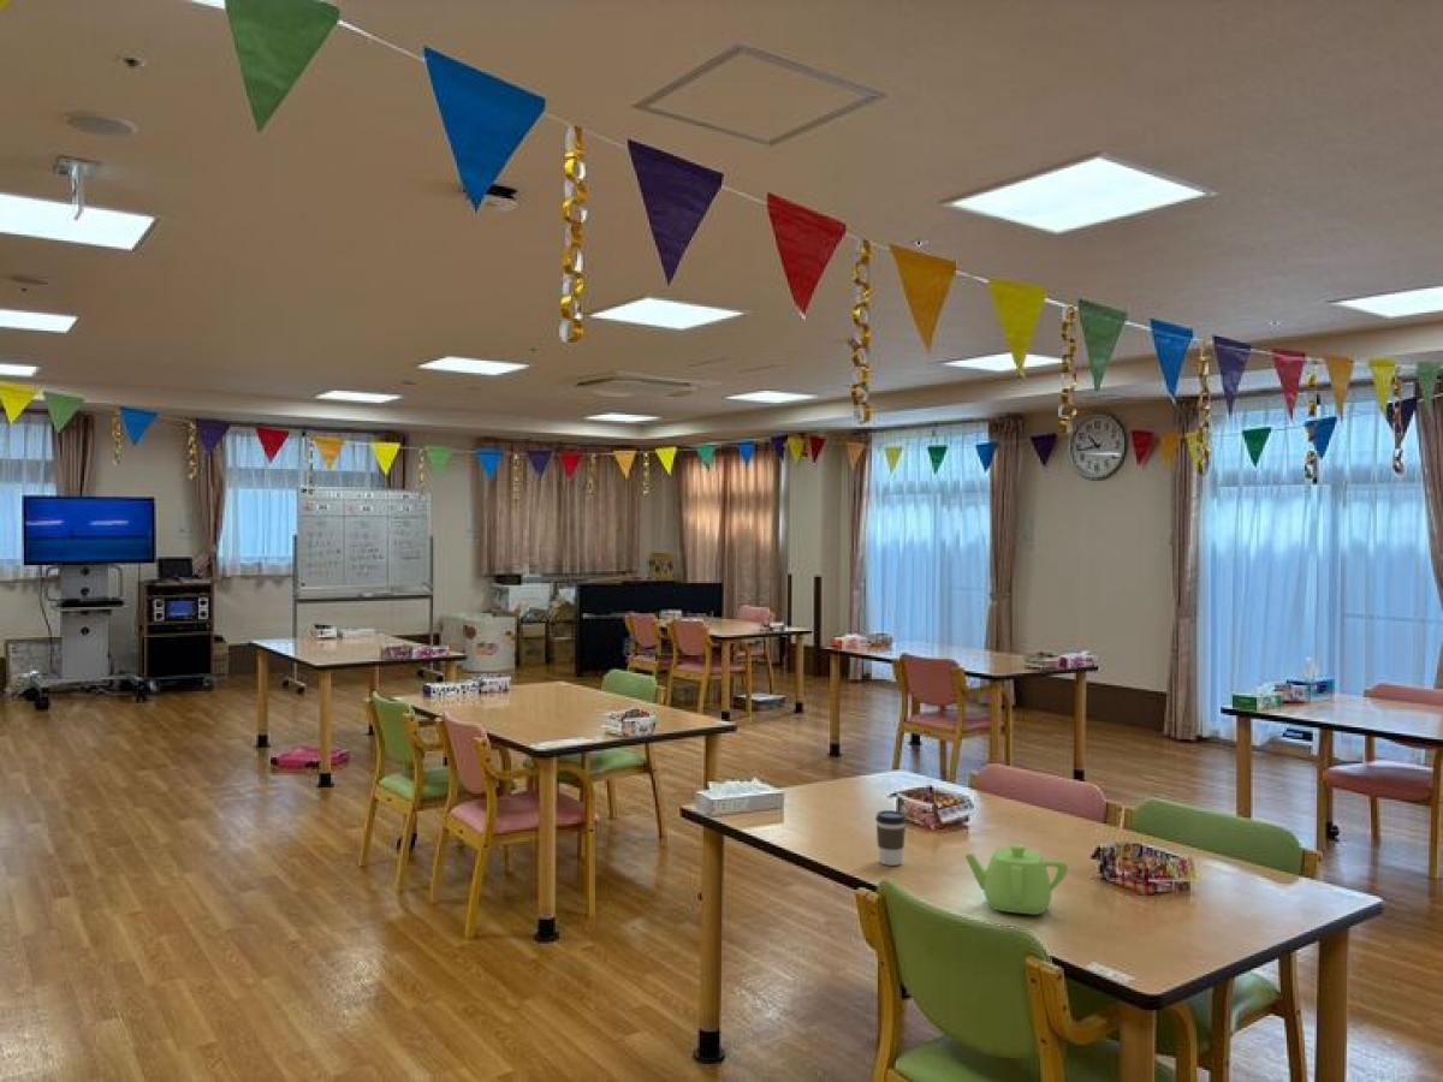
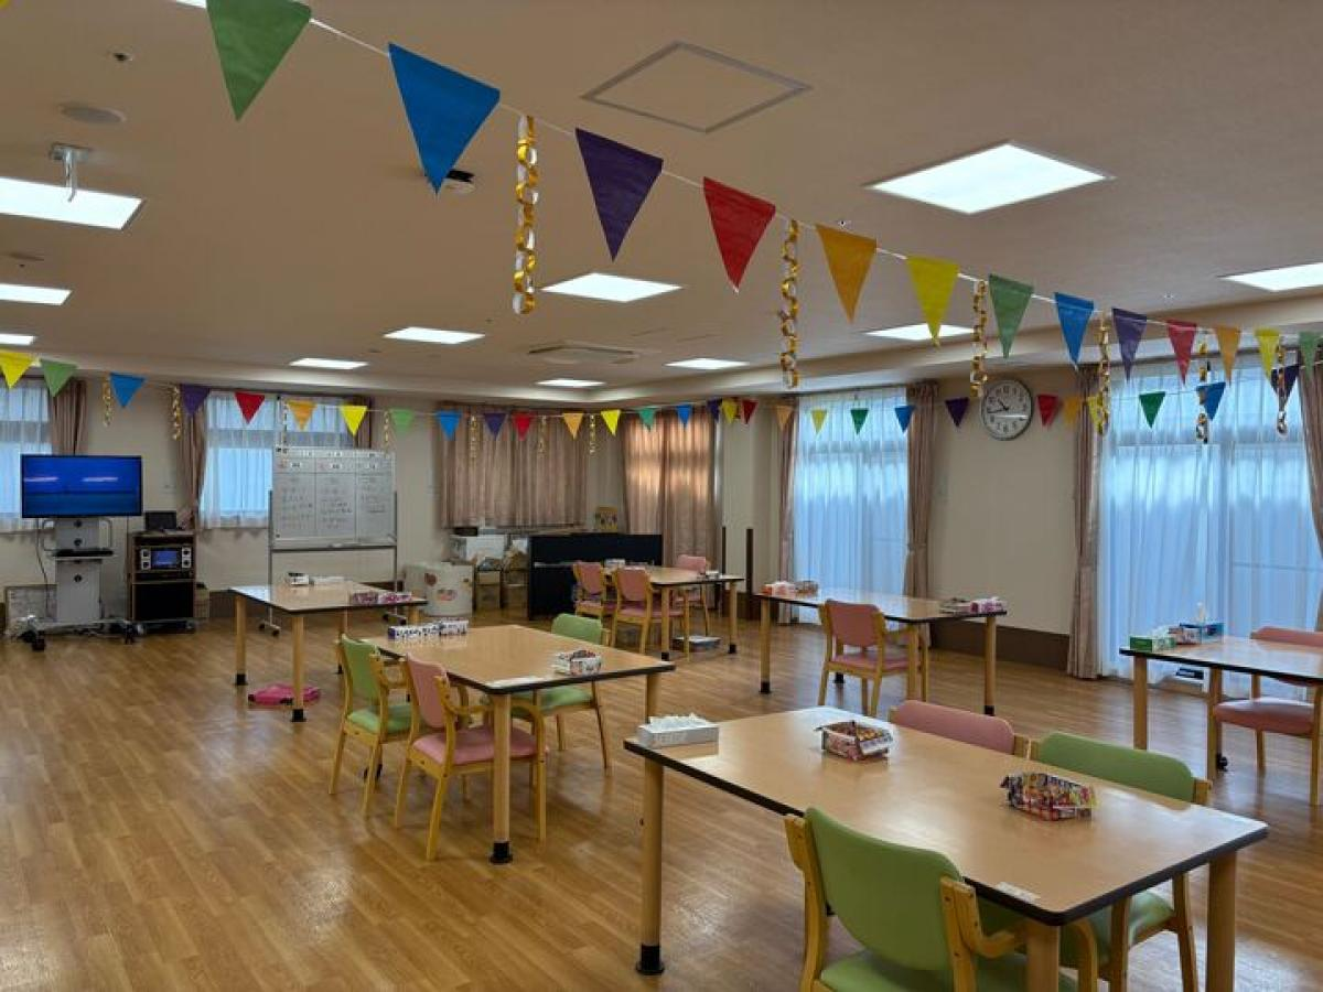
- coffee cup (890, 837)
- teapot (1015, 875)
